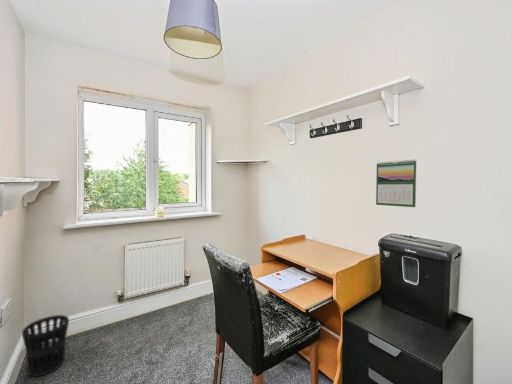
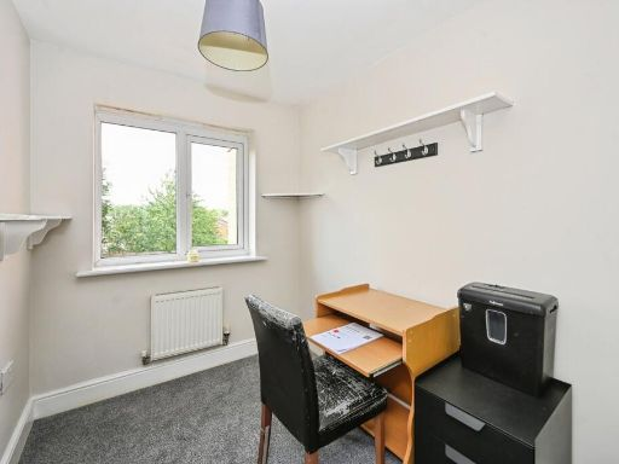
- calendar (394, 183)
- wastebasket (46, 345)
